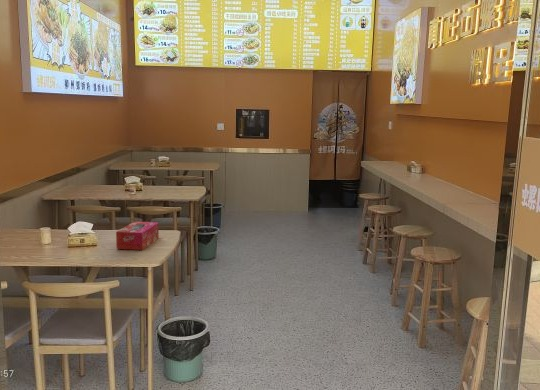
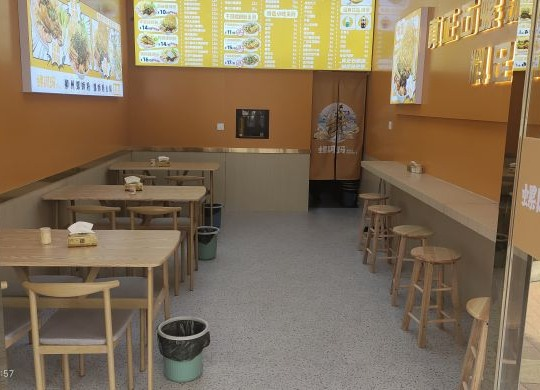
- tissue box (138, 235)
